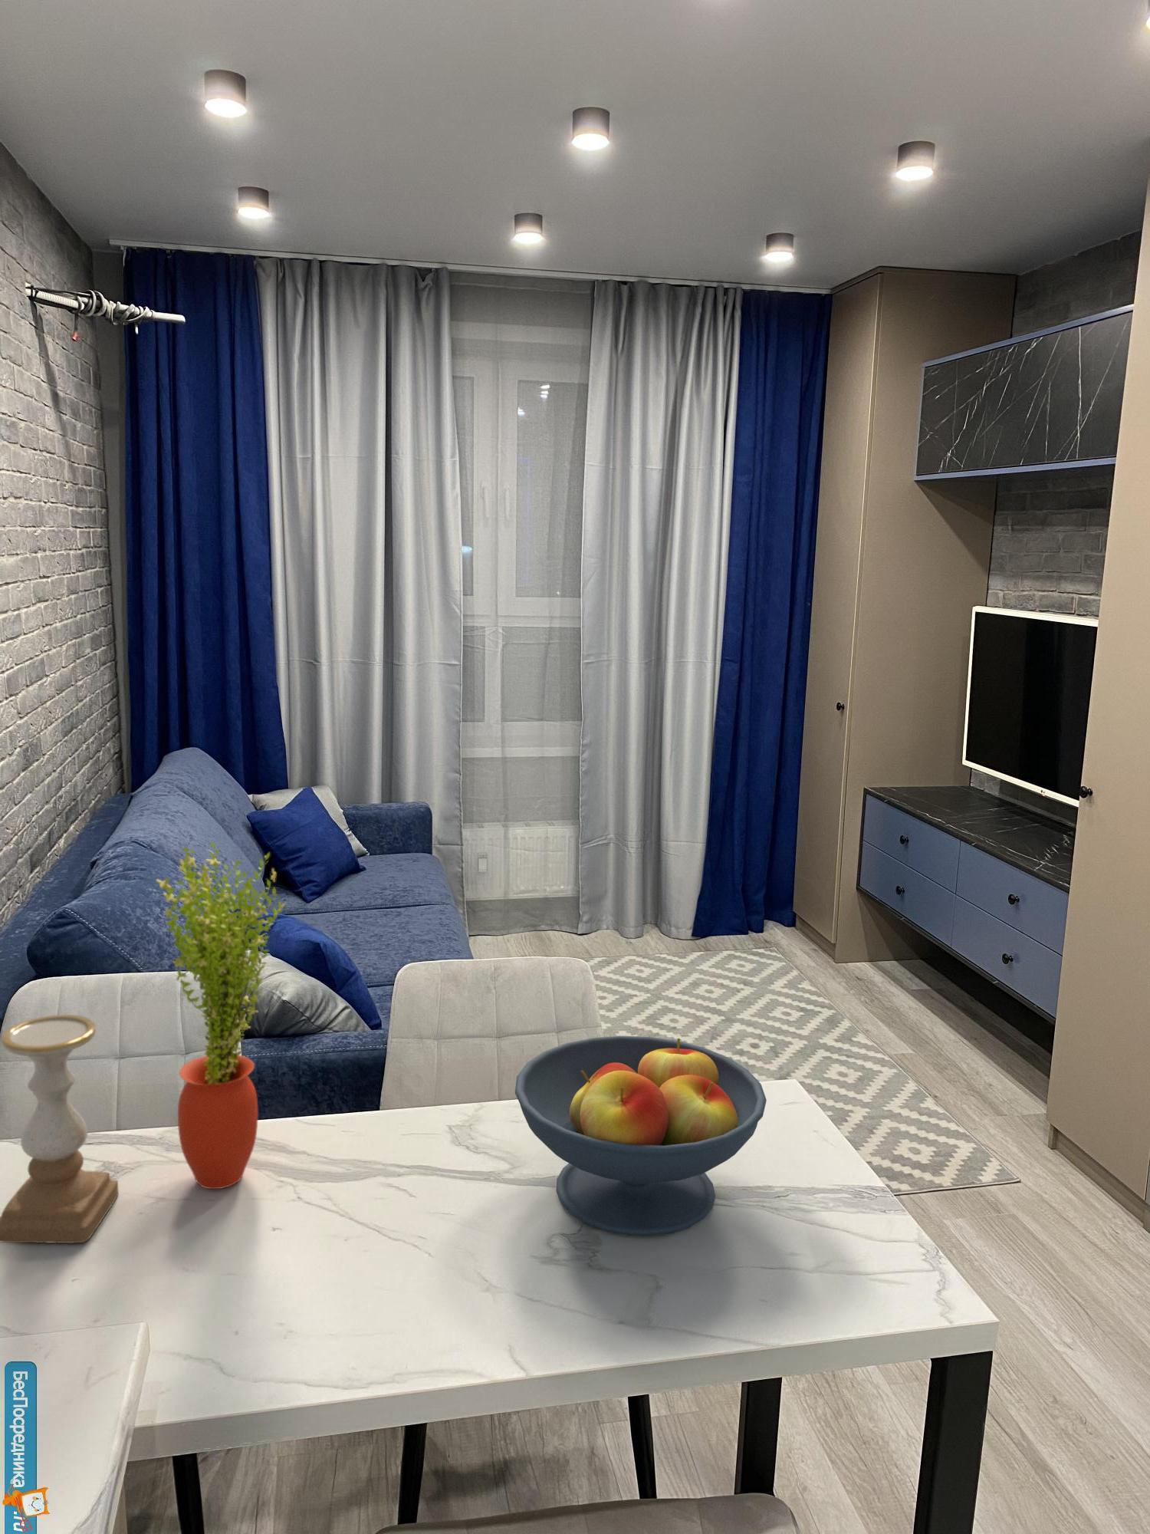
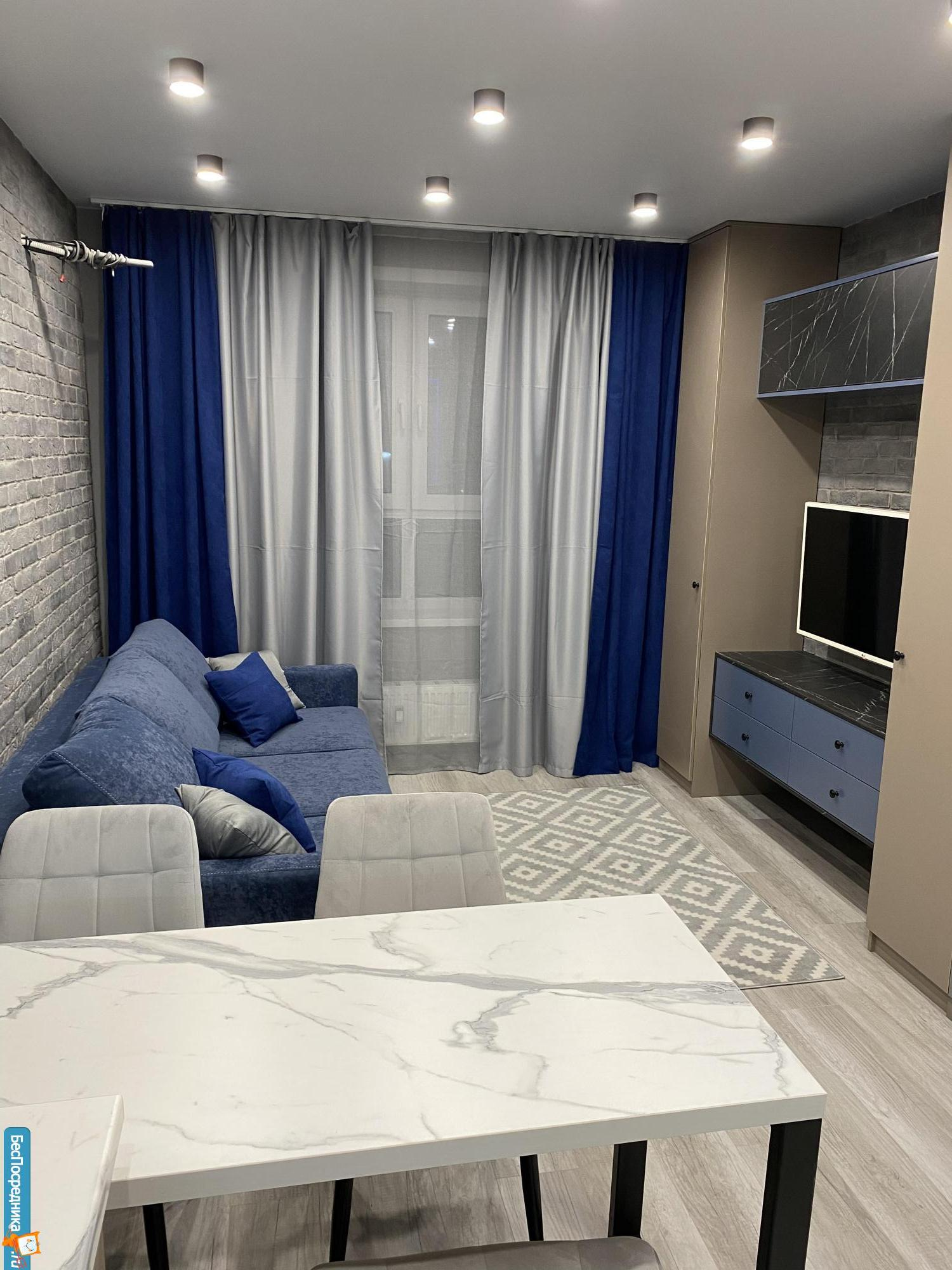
- potted plant (227, 1022)
- fruit bowl (638, 1120)
- candle holder (53, 1125)
